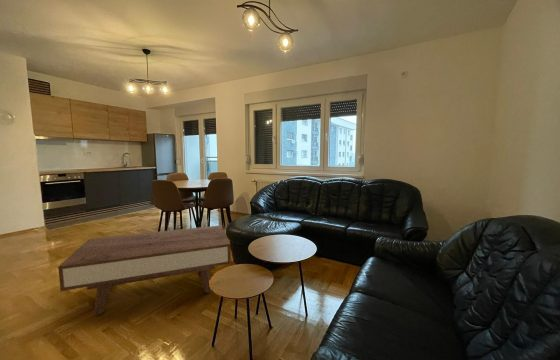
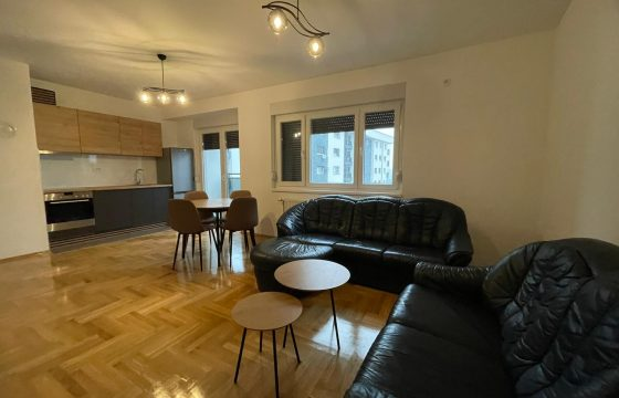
- coffee table (159, 264)
